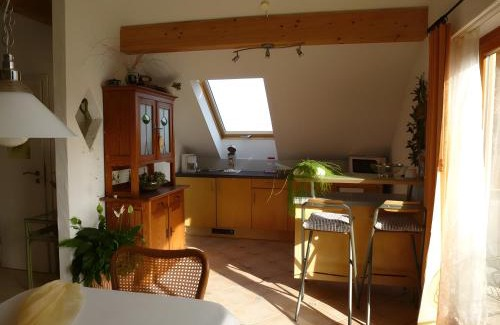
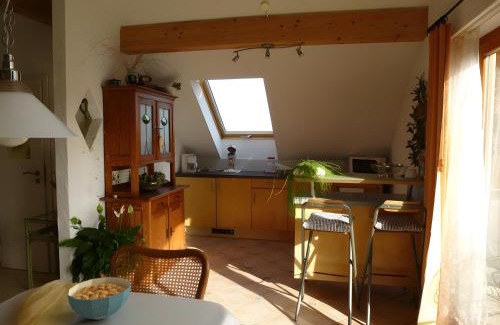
+ cereal bowl (100, 301)
